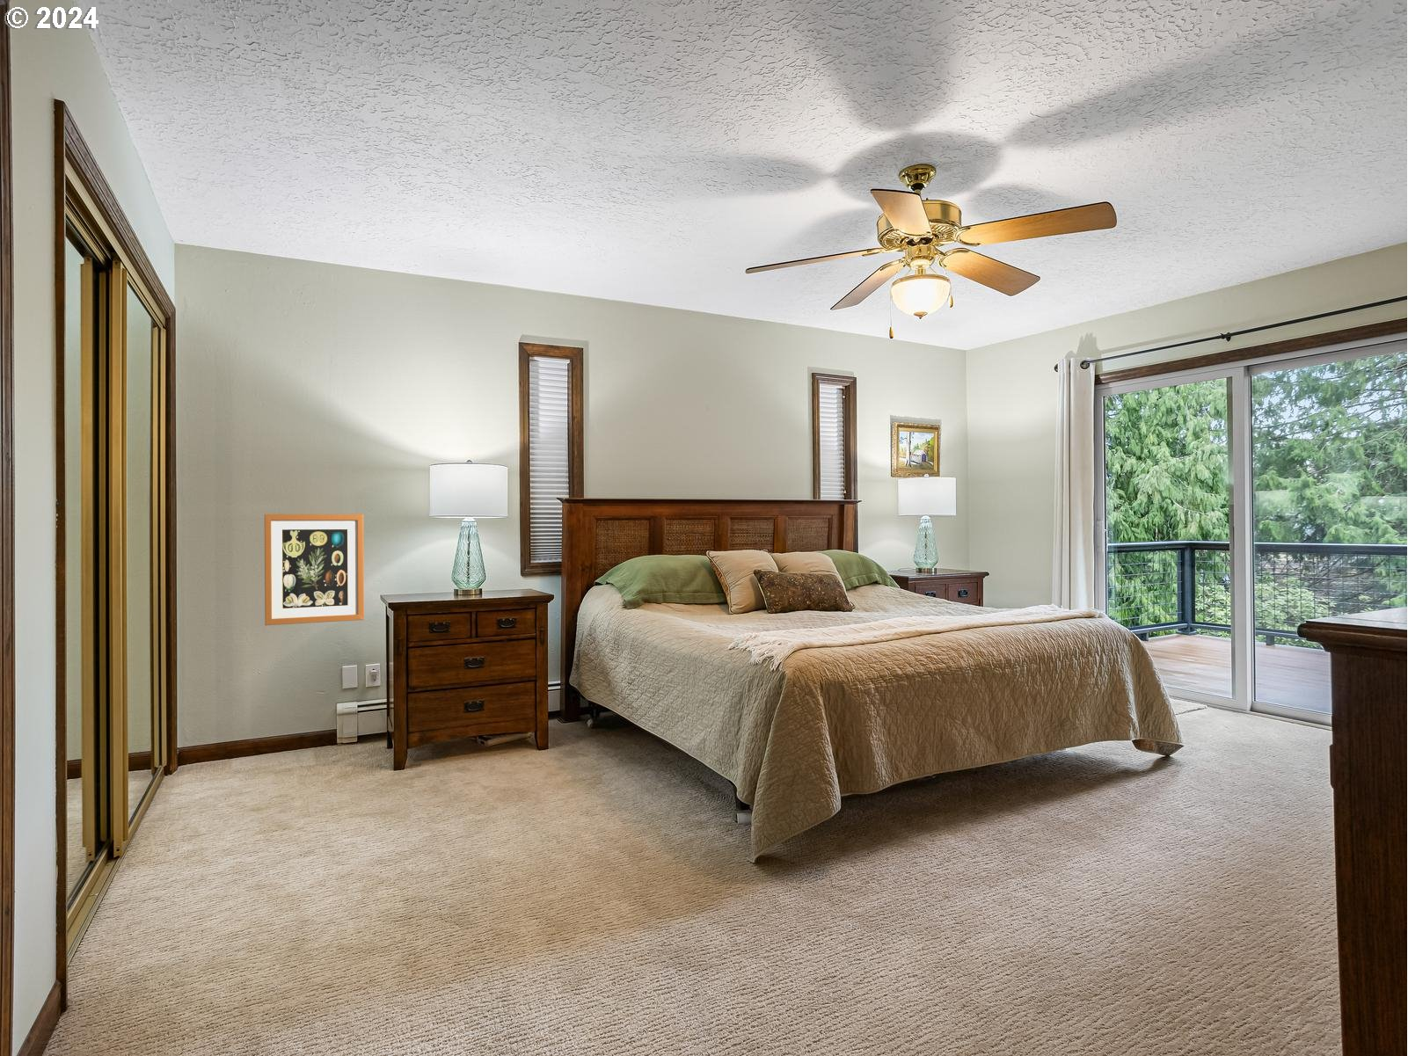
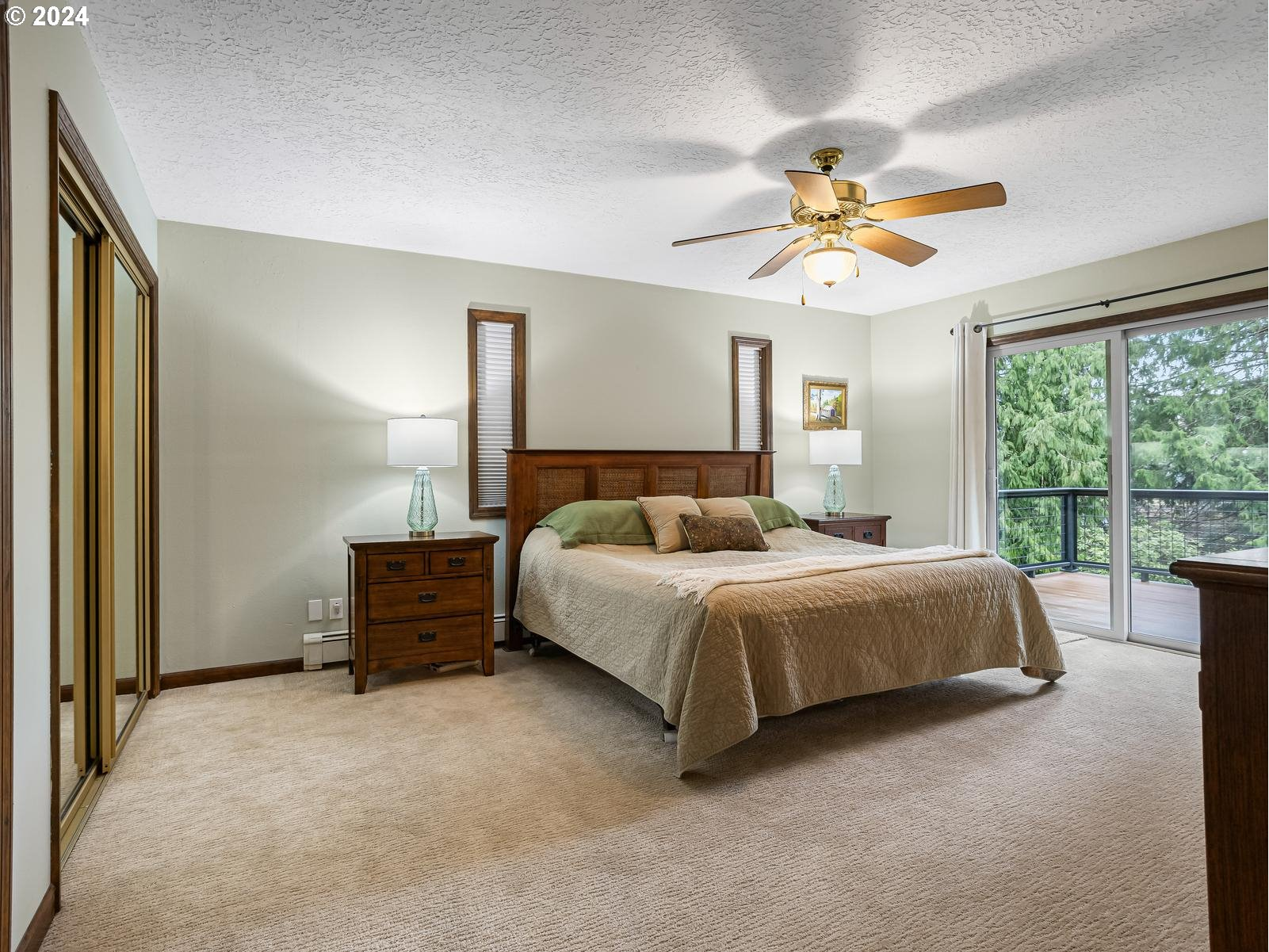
- wall art (315, 568)
